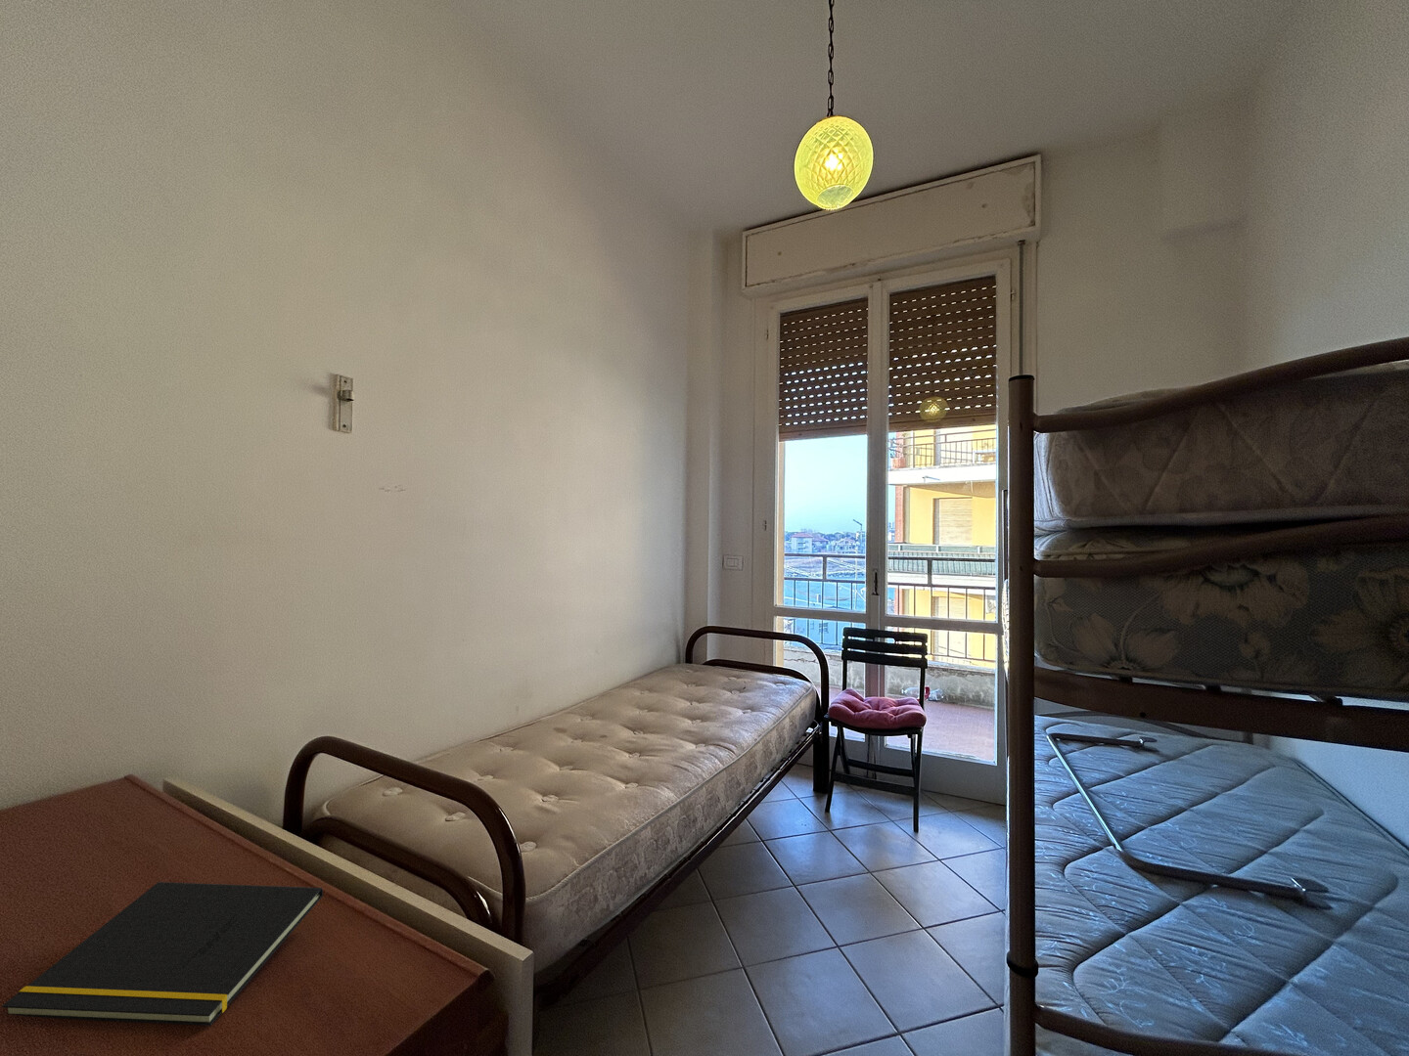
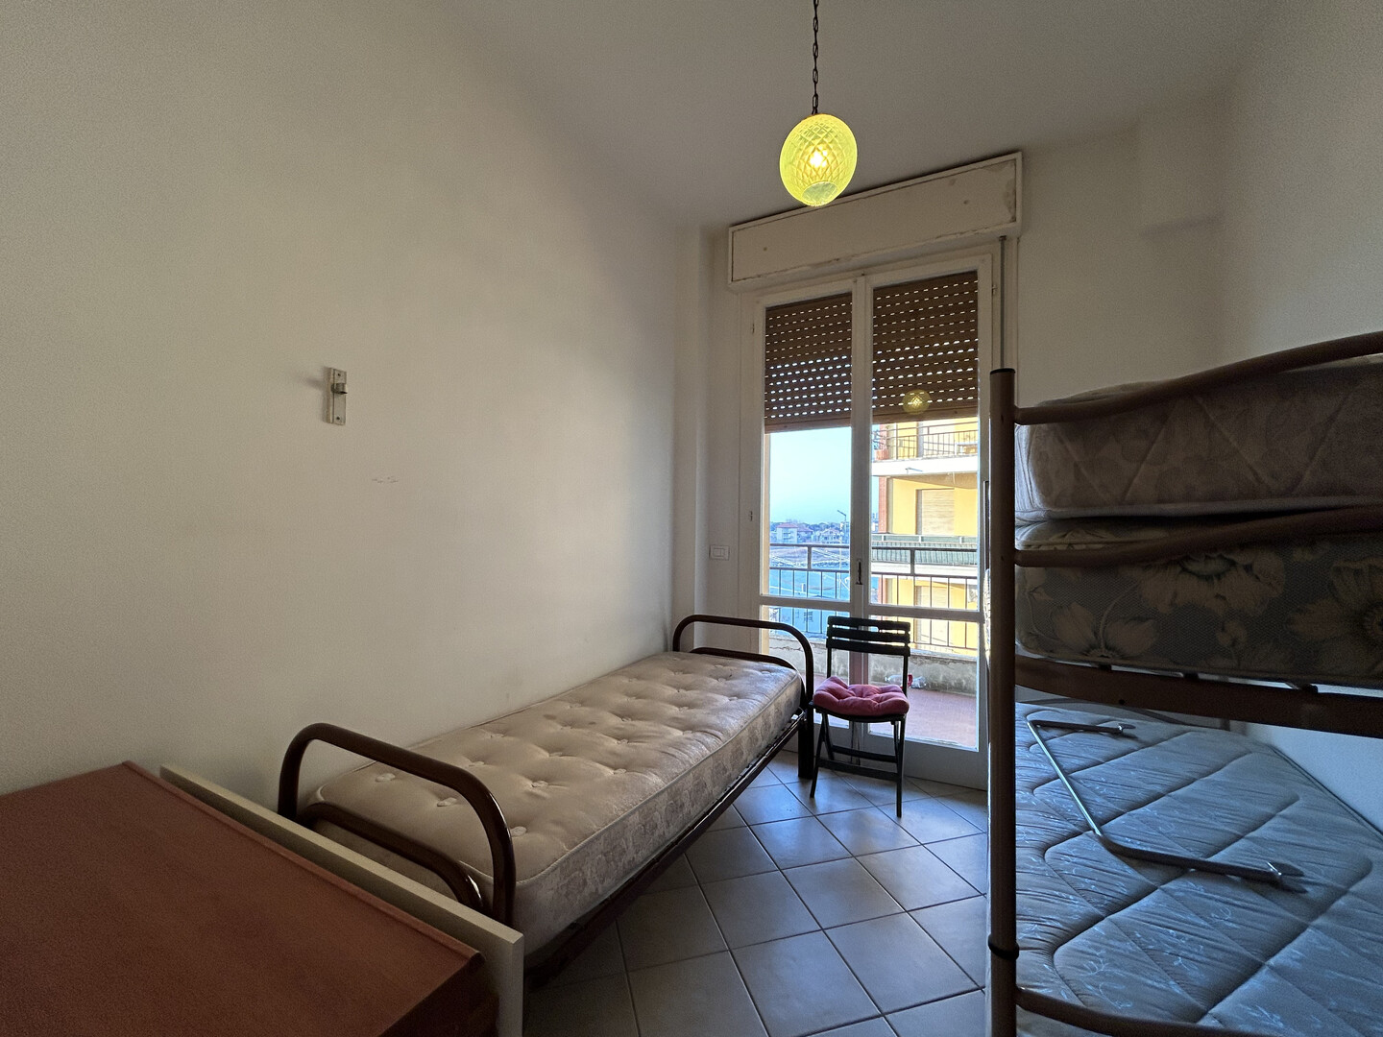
- notepad (181, 945)
